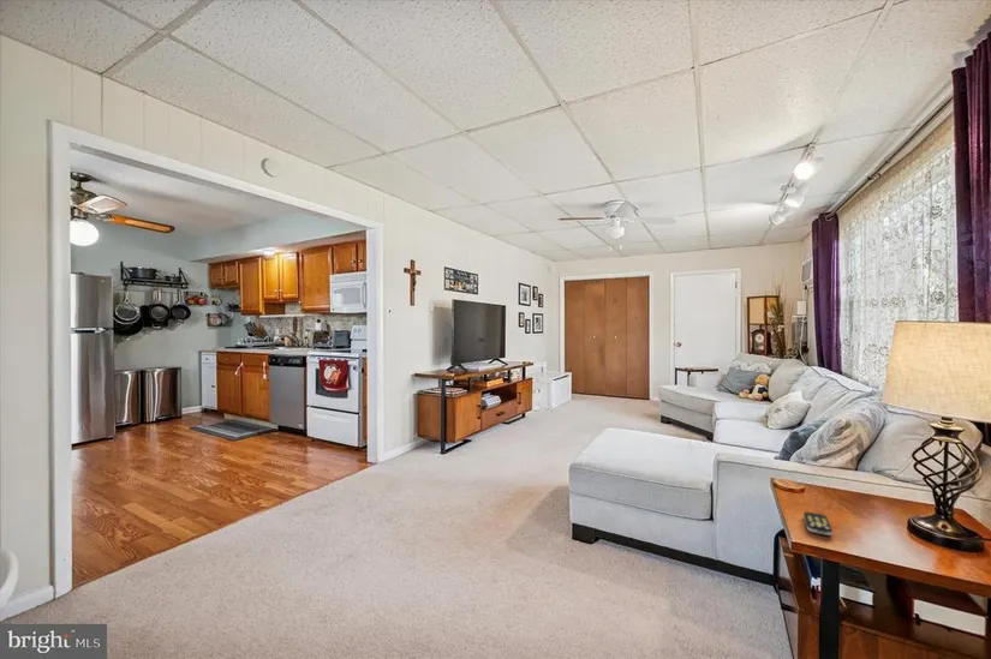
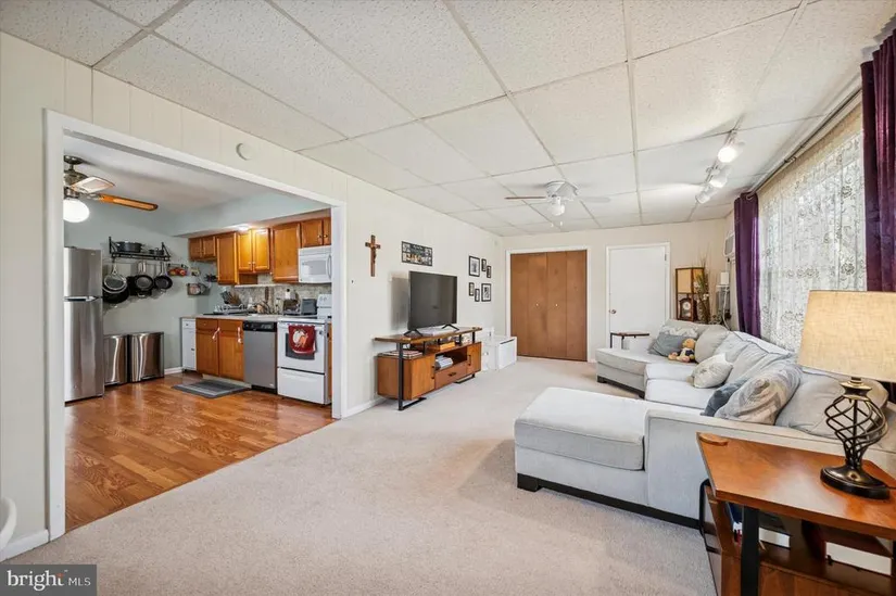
- remote control (817, 522)
